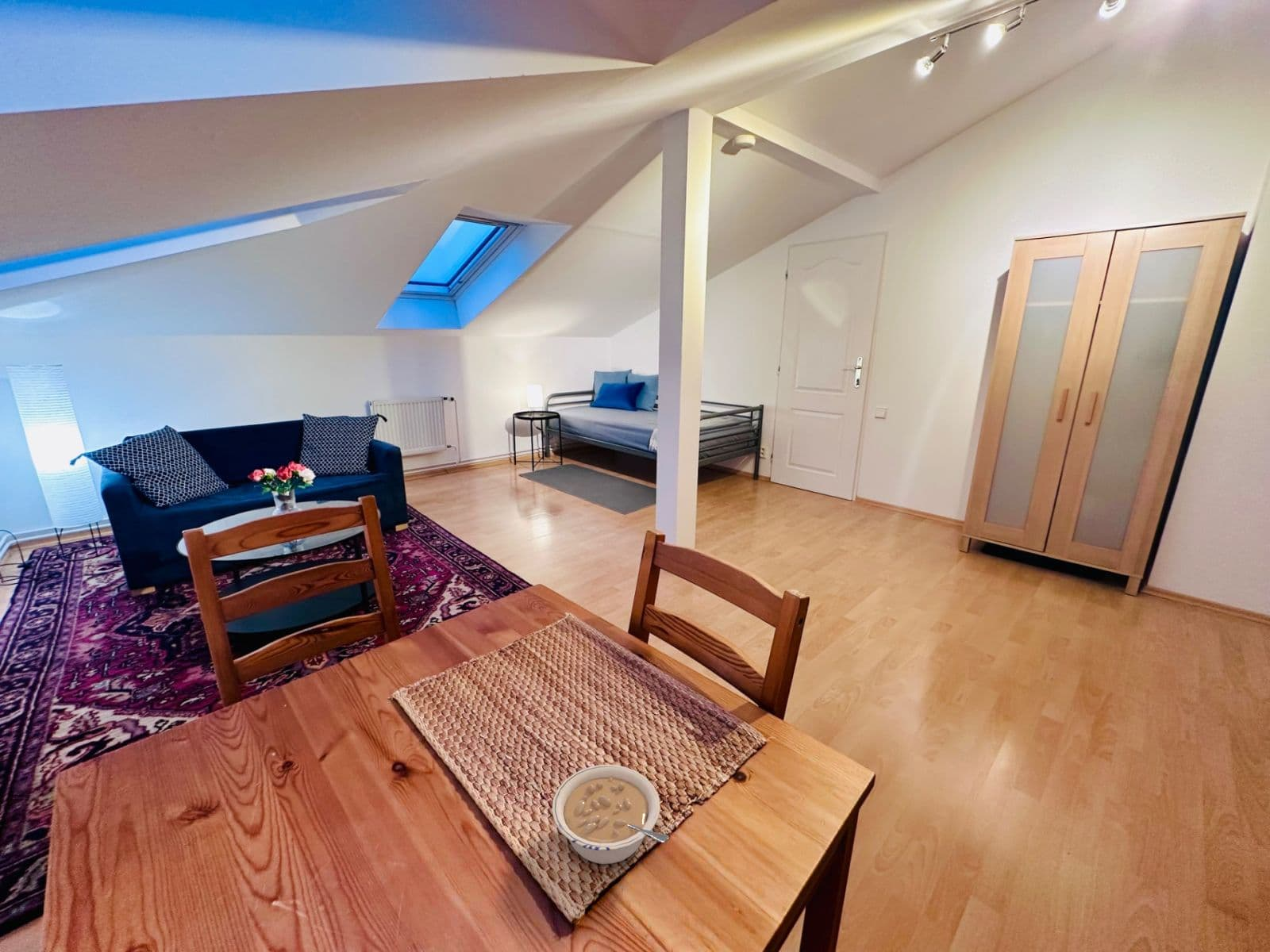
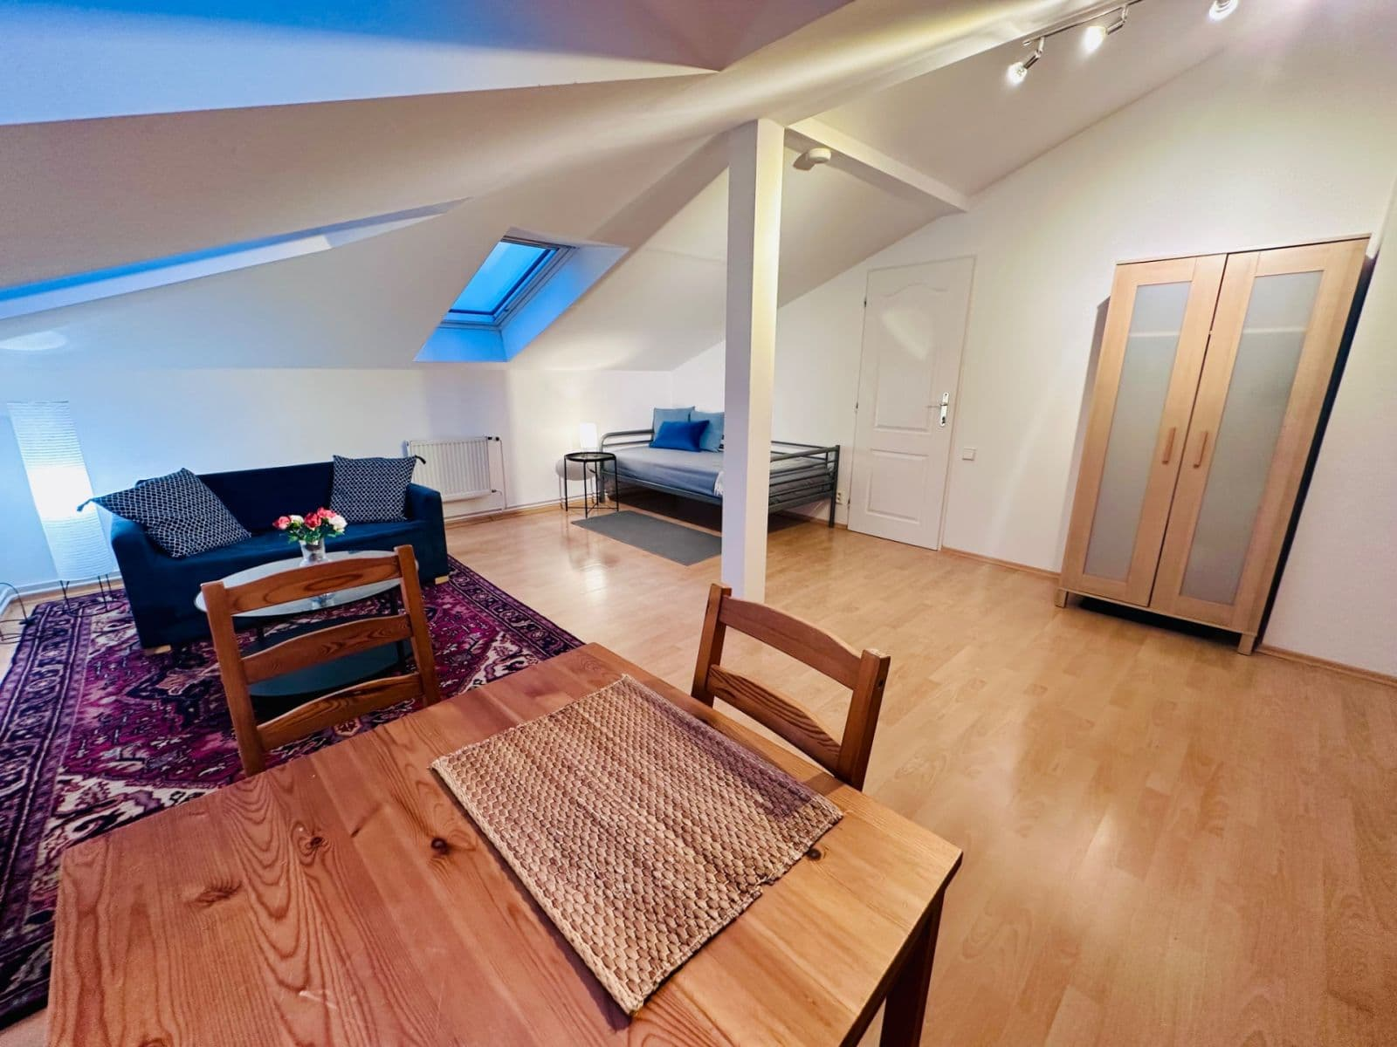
- legume (610, 815)
